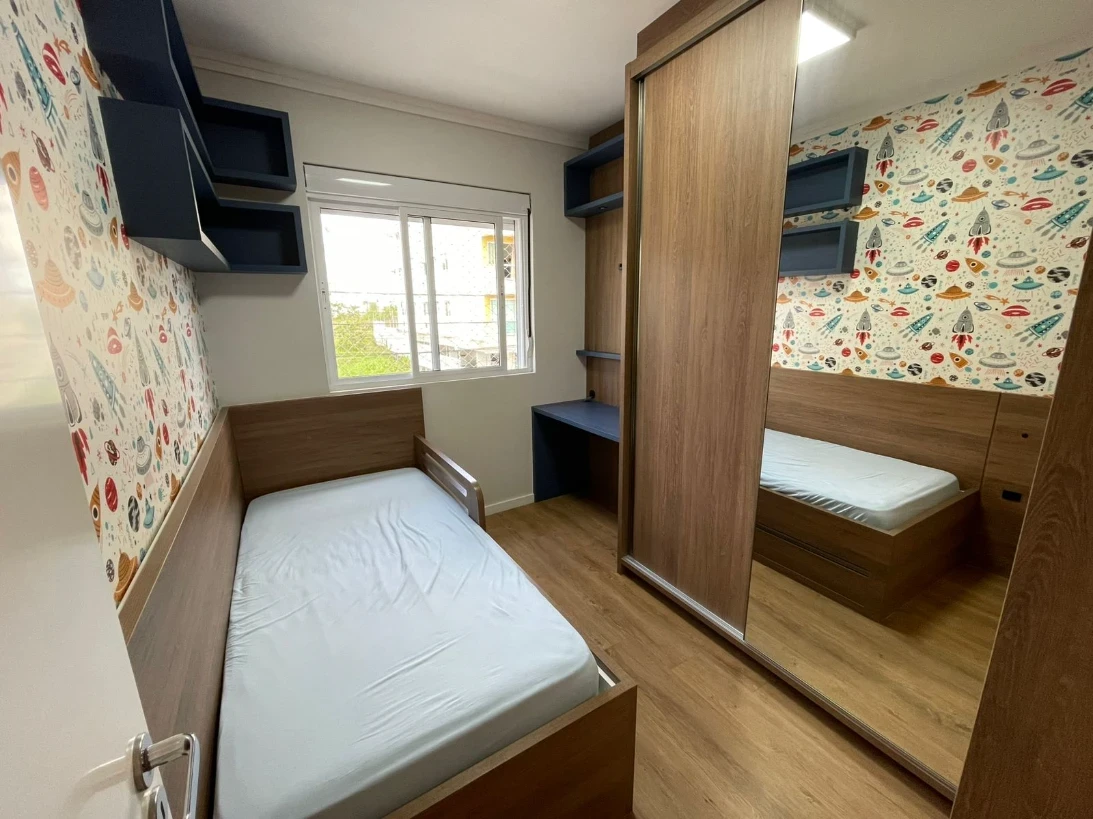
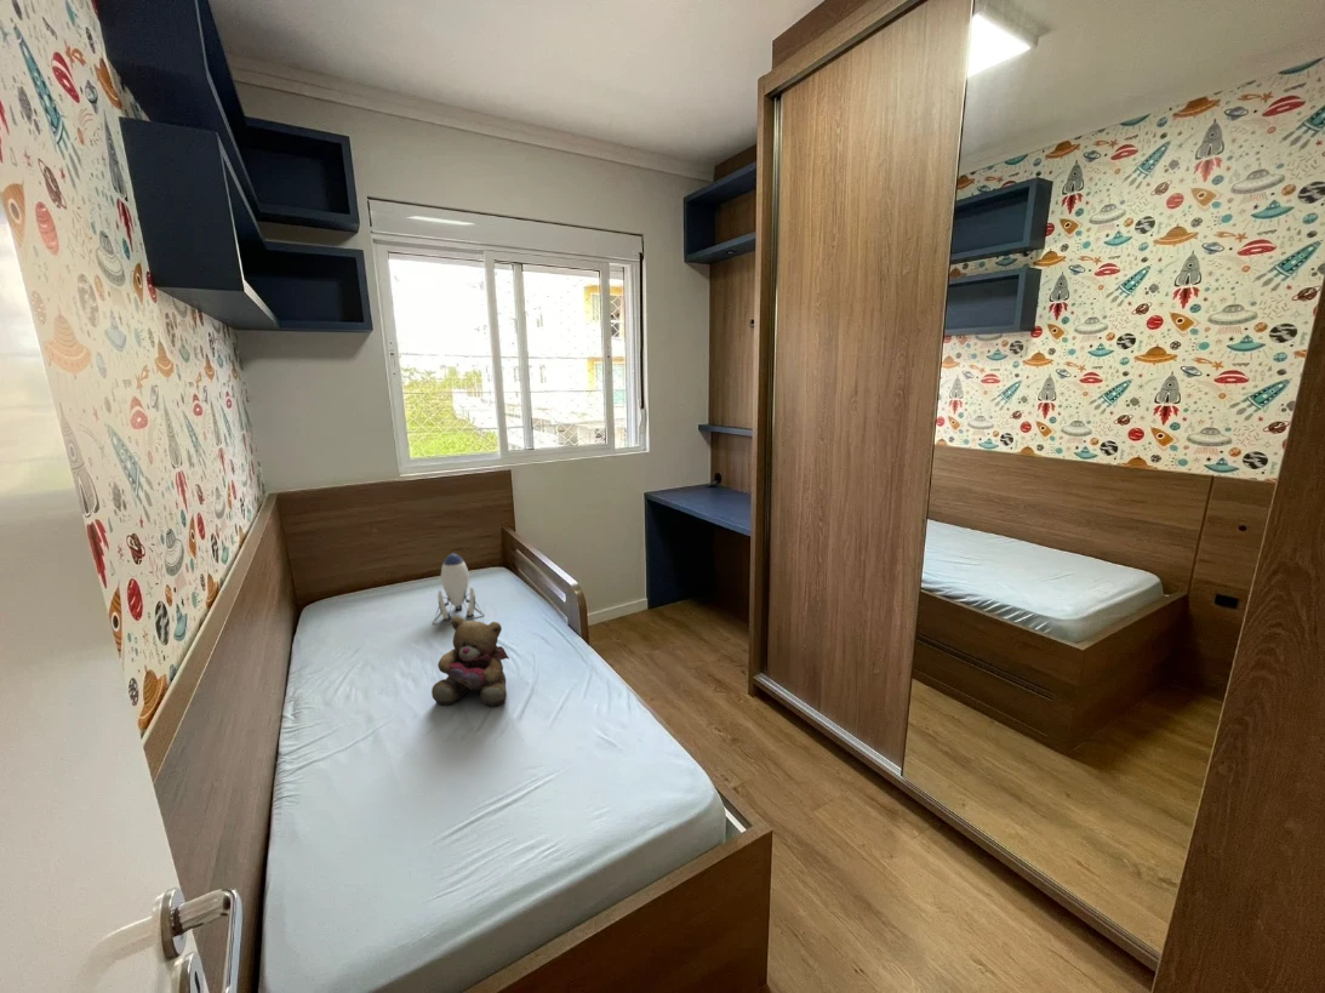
+ rocket toy (450, 586)
+ teddy bear (470, 656)
